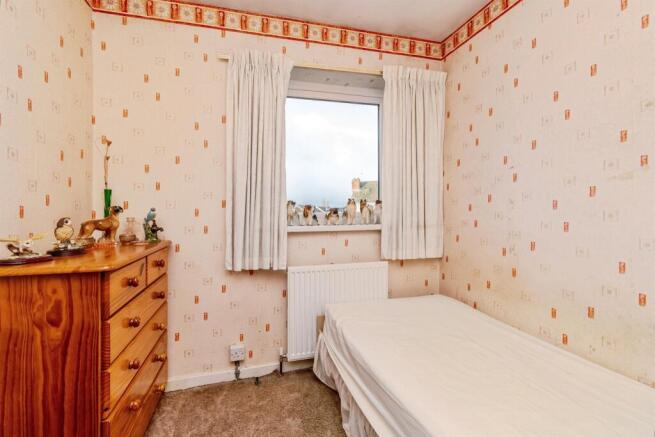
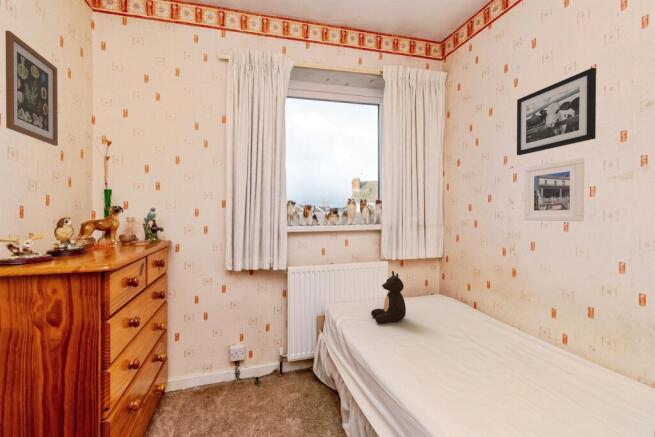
+ teddy bear (388, 295)
+ picture frame (551, 116)
+ wall art (34, 94)
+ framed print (551, 192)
